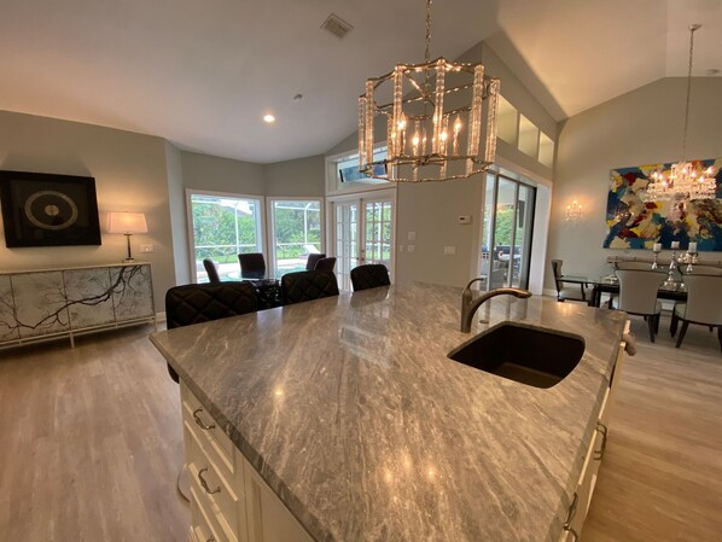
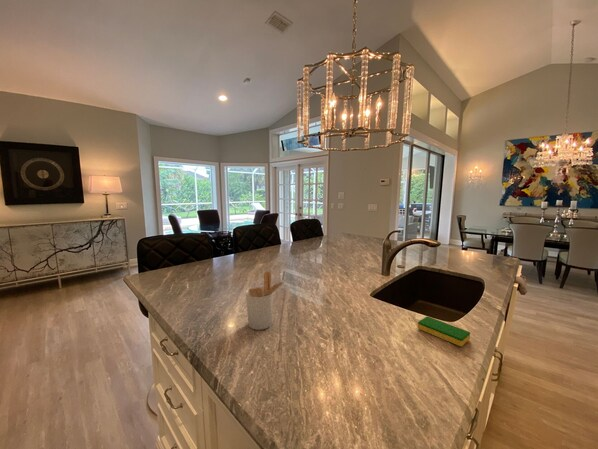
+ utensil holder (266, 301)
+ dish sponge (442, 330)
